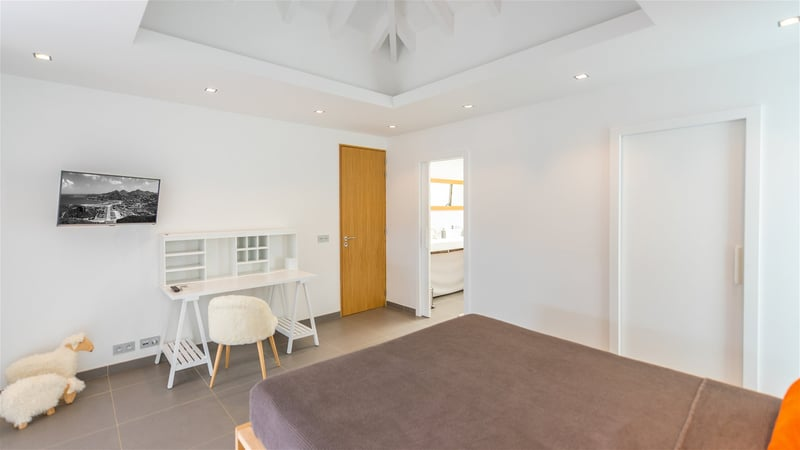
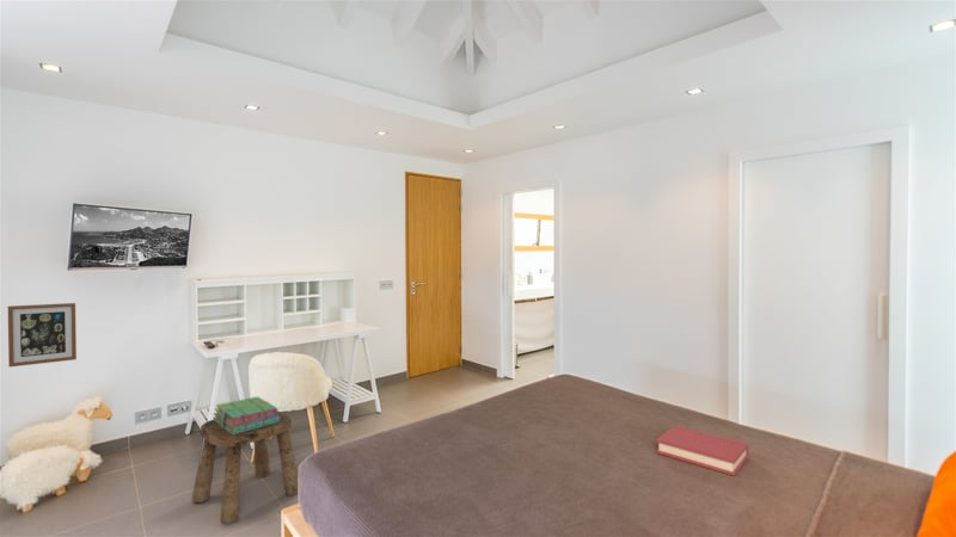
+ wall art (43, 333)
+ stool (255, 458)
+ stack of books (246, 413)
+ hardback book (701, 448)
